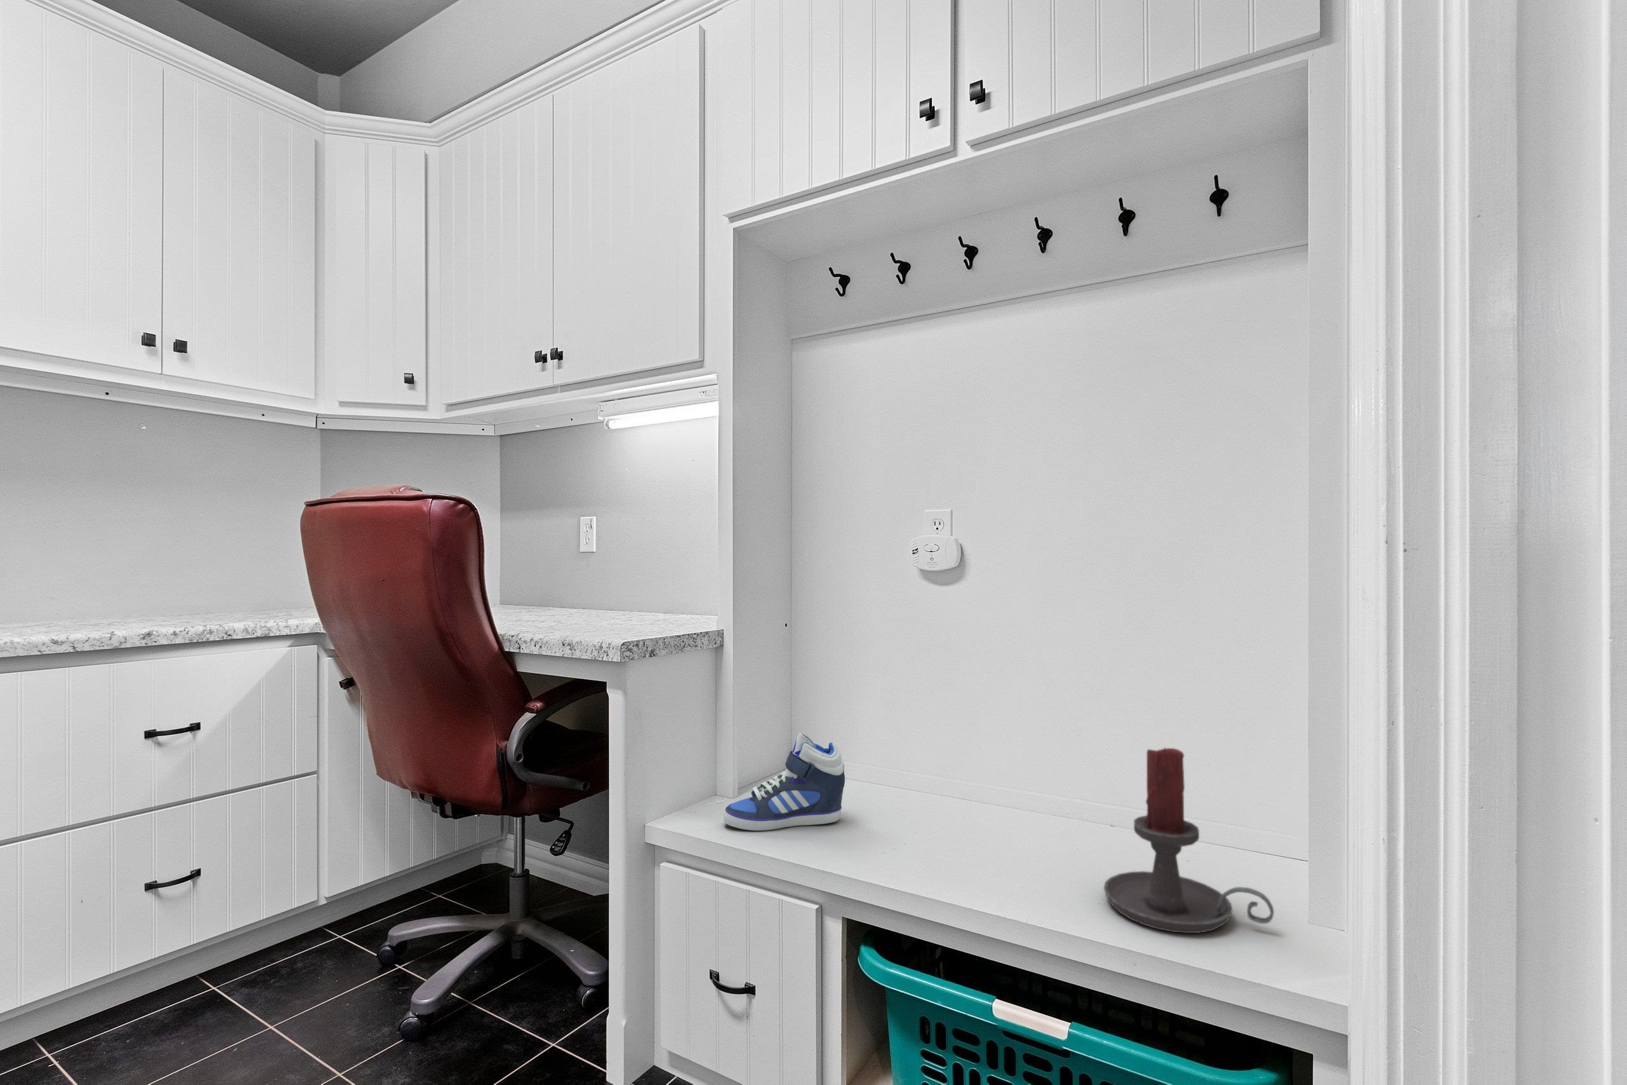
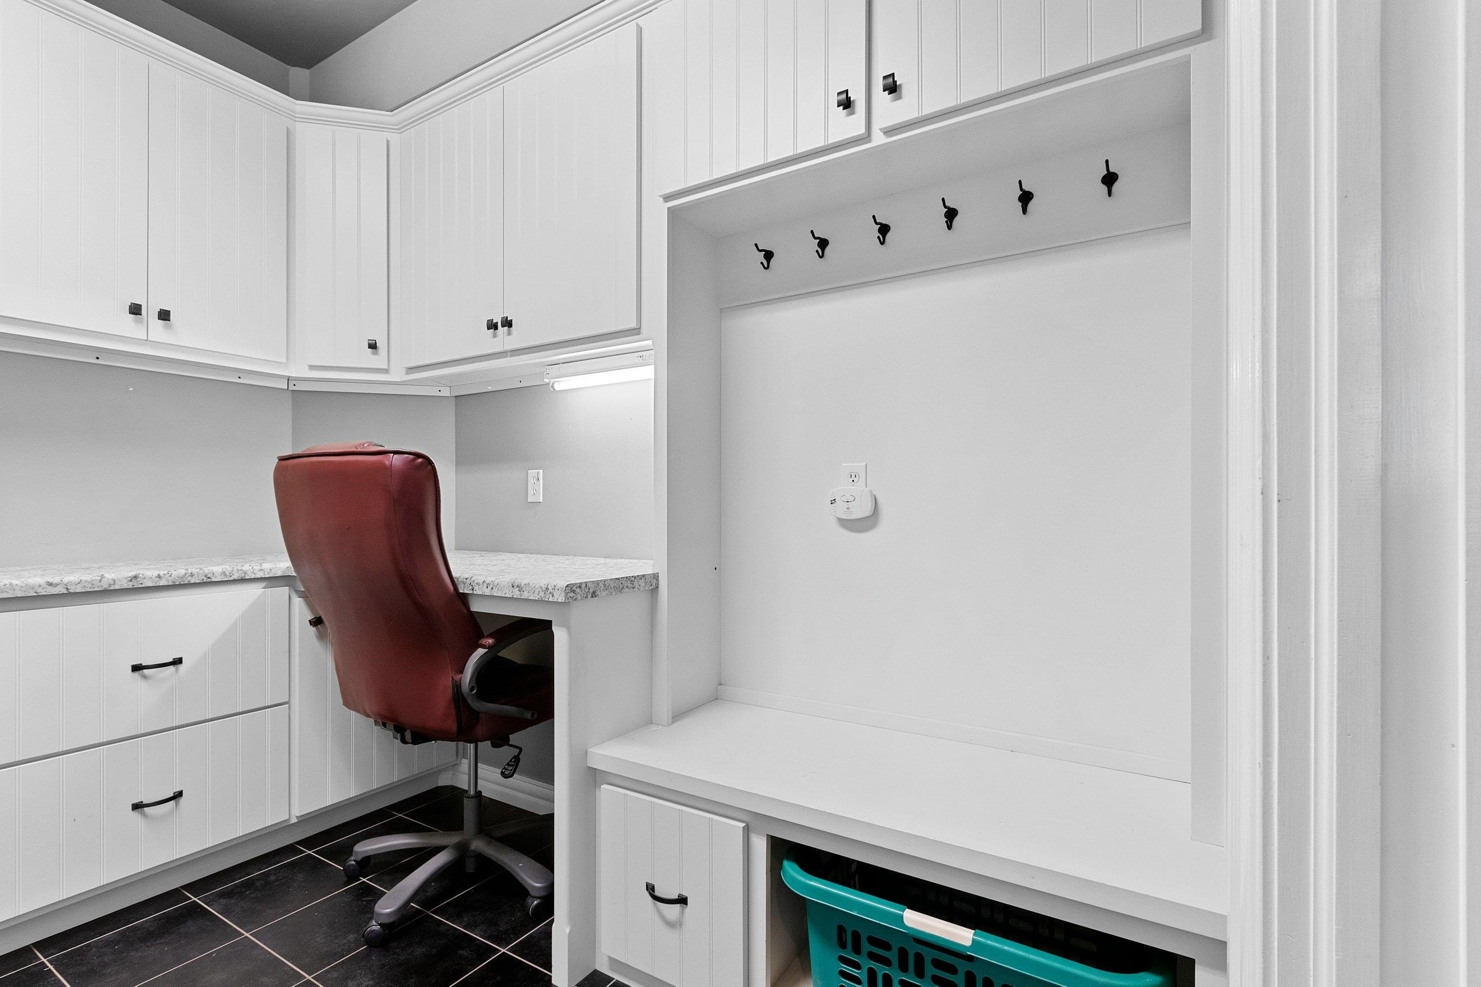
- candle holder (1185, 831)
- sneaker (784, 776)
